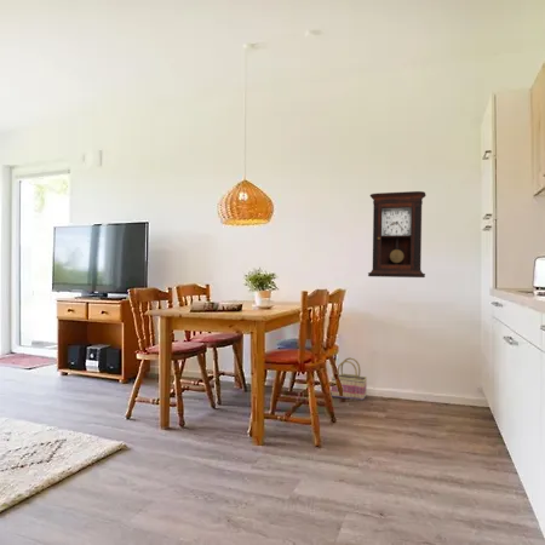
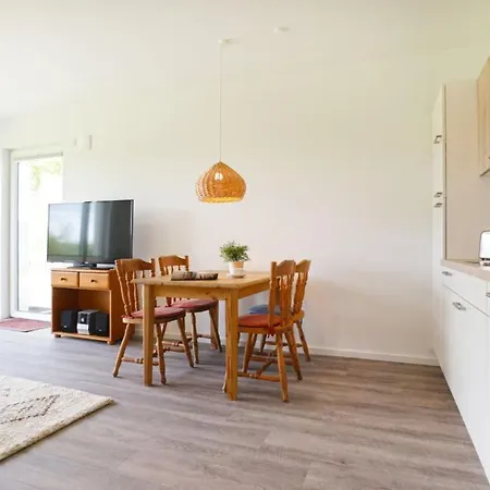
- basket (349, 378)
- pendulum clock (396, 235)
